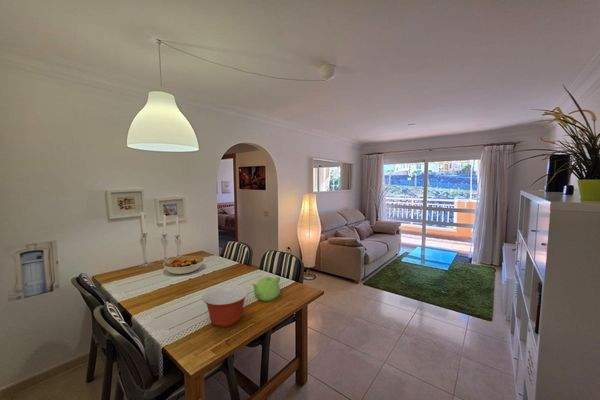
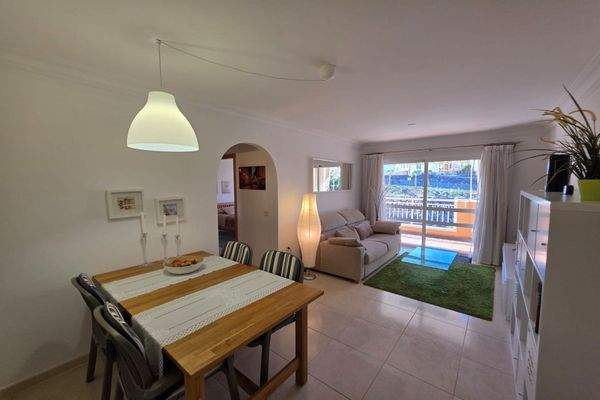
- mixing bowl (226, 307)
- teapot (266, 286)
- wall art (33, 269)
